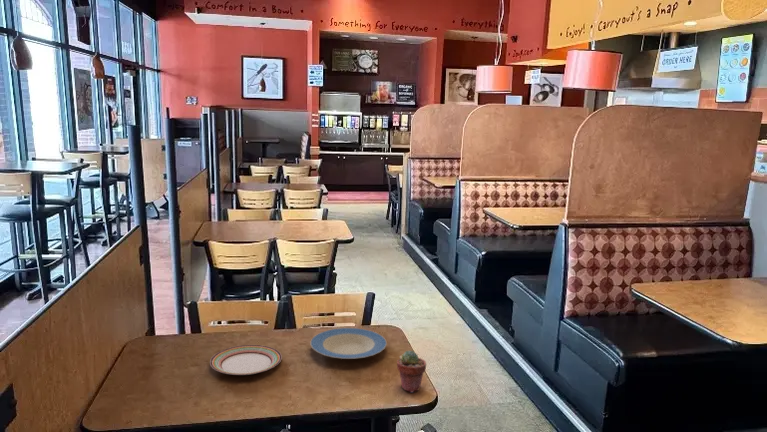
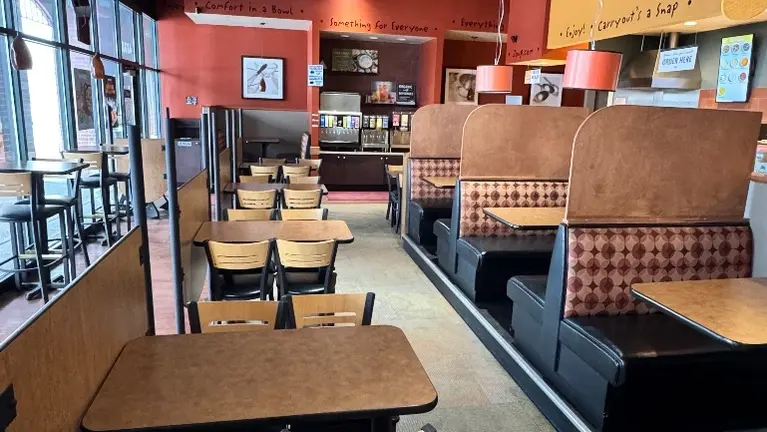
- plate (246, 361)
- plate (348, 346)
- potted succulent (411, 369)
